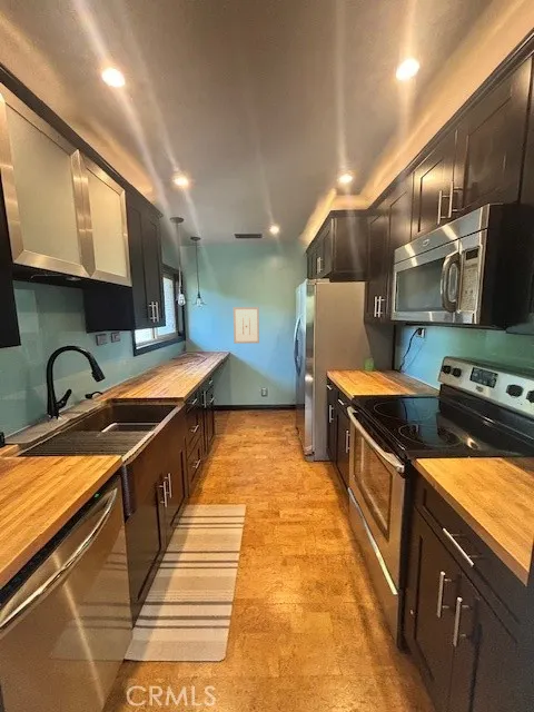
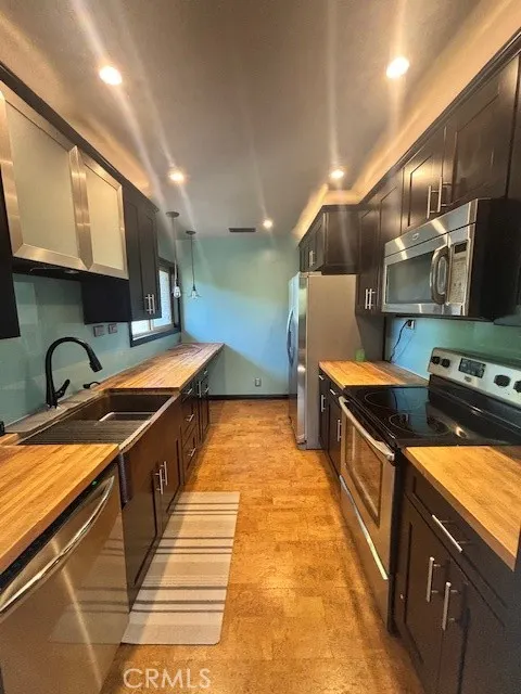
- wall art (246, 325)
